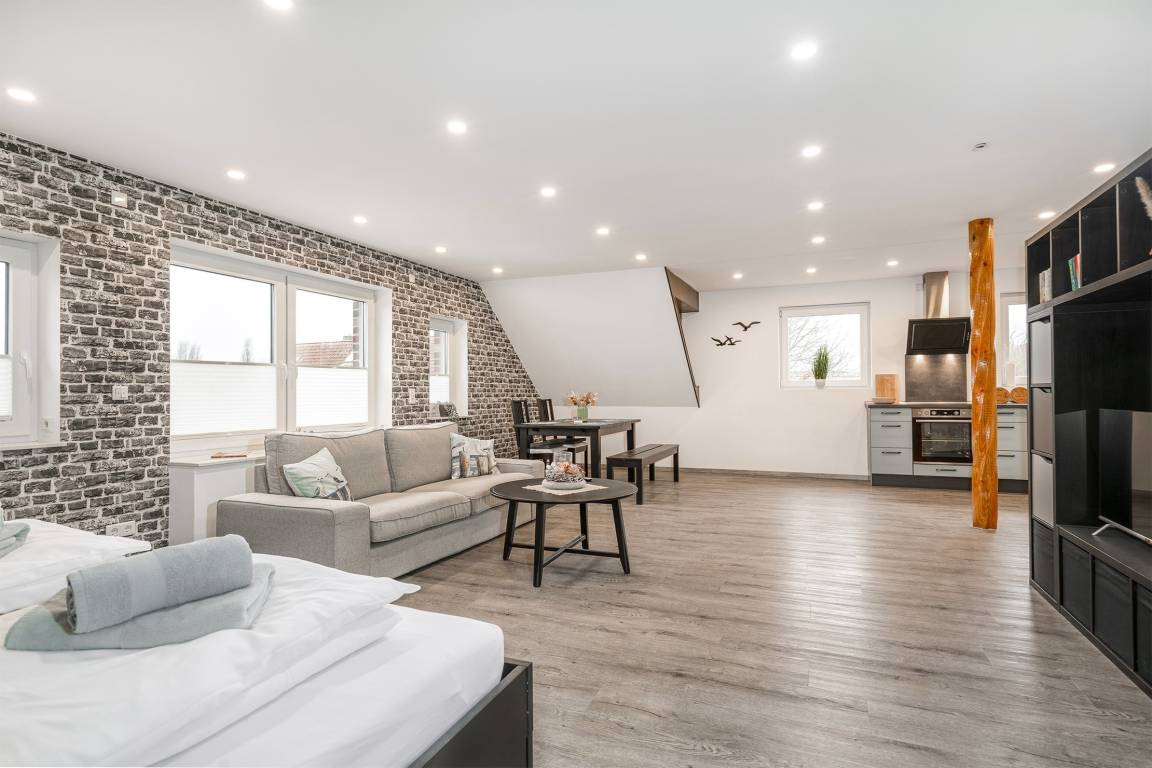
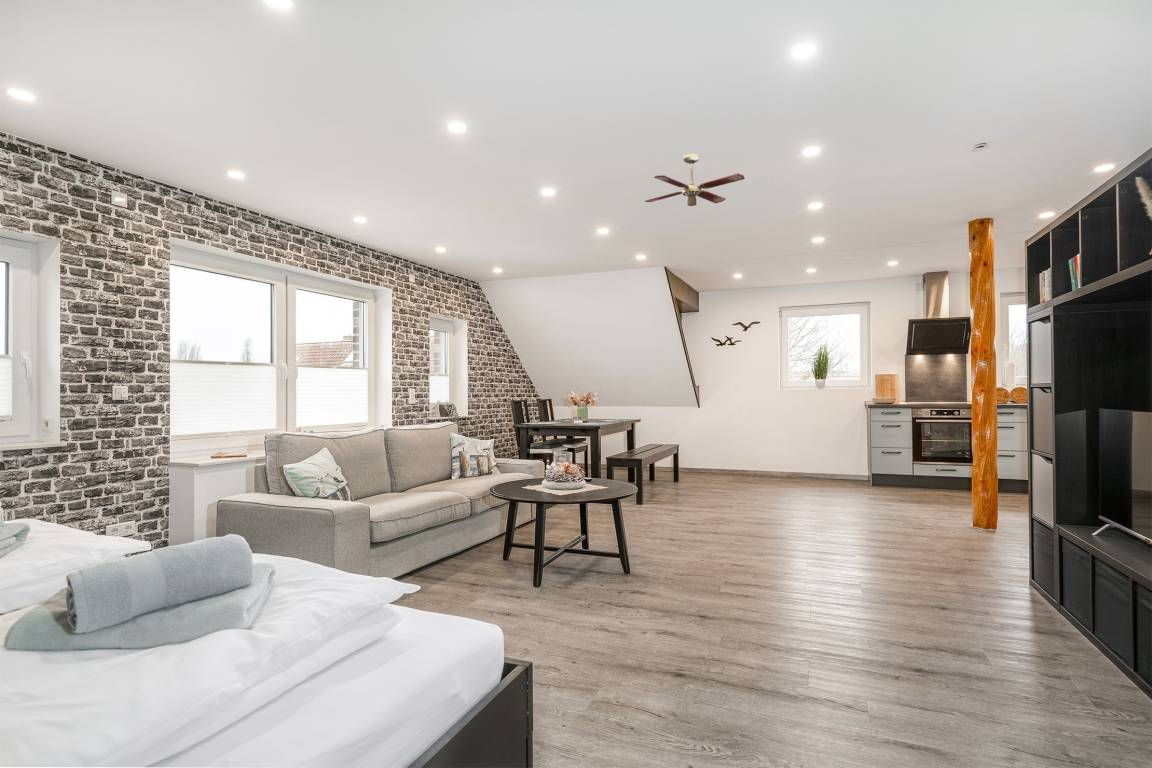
+ ceiling fan (691, 181)
